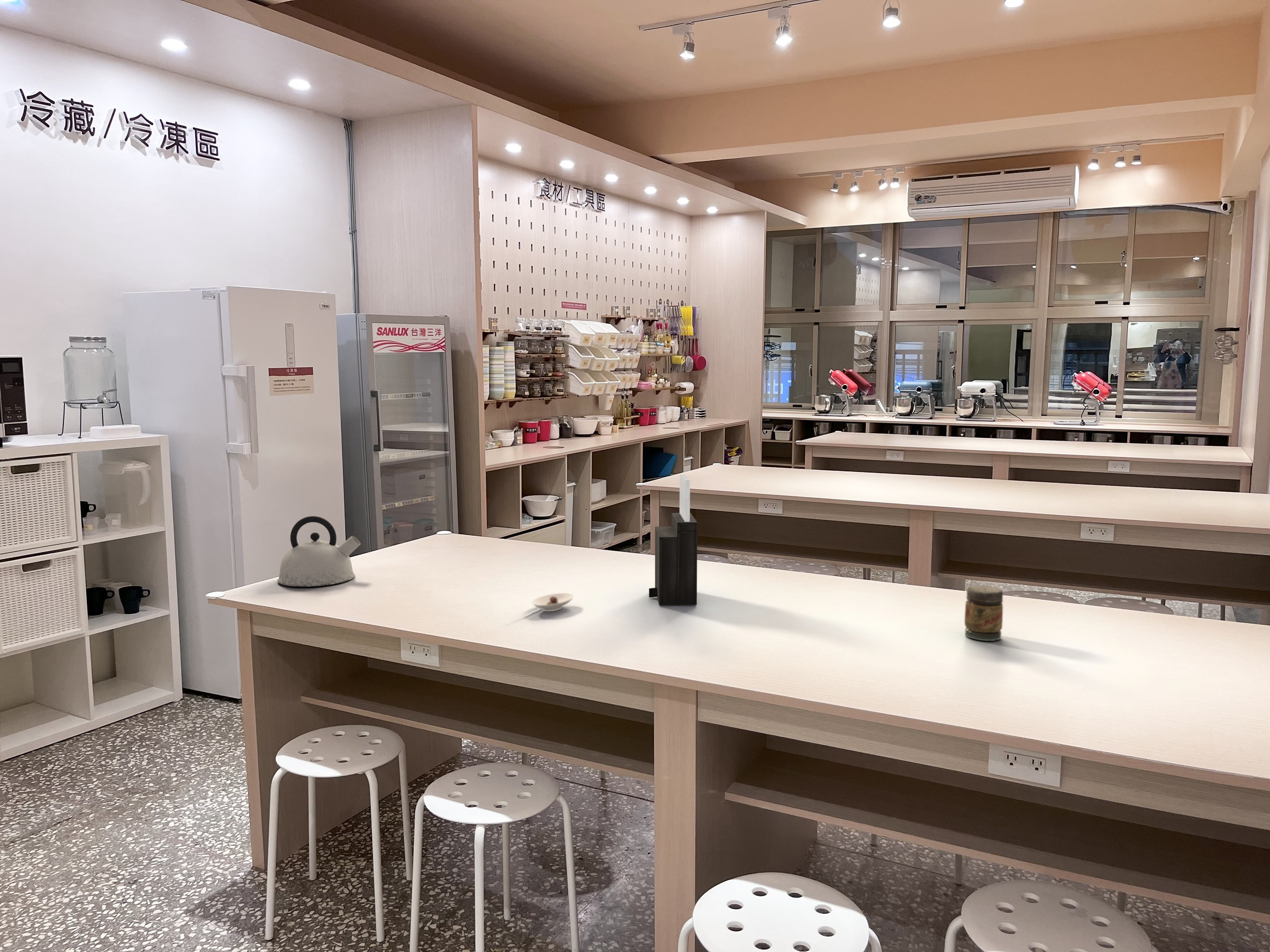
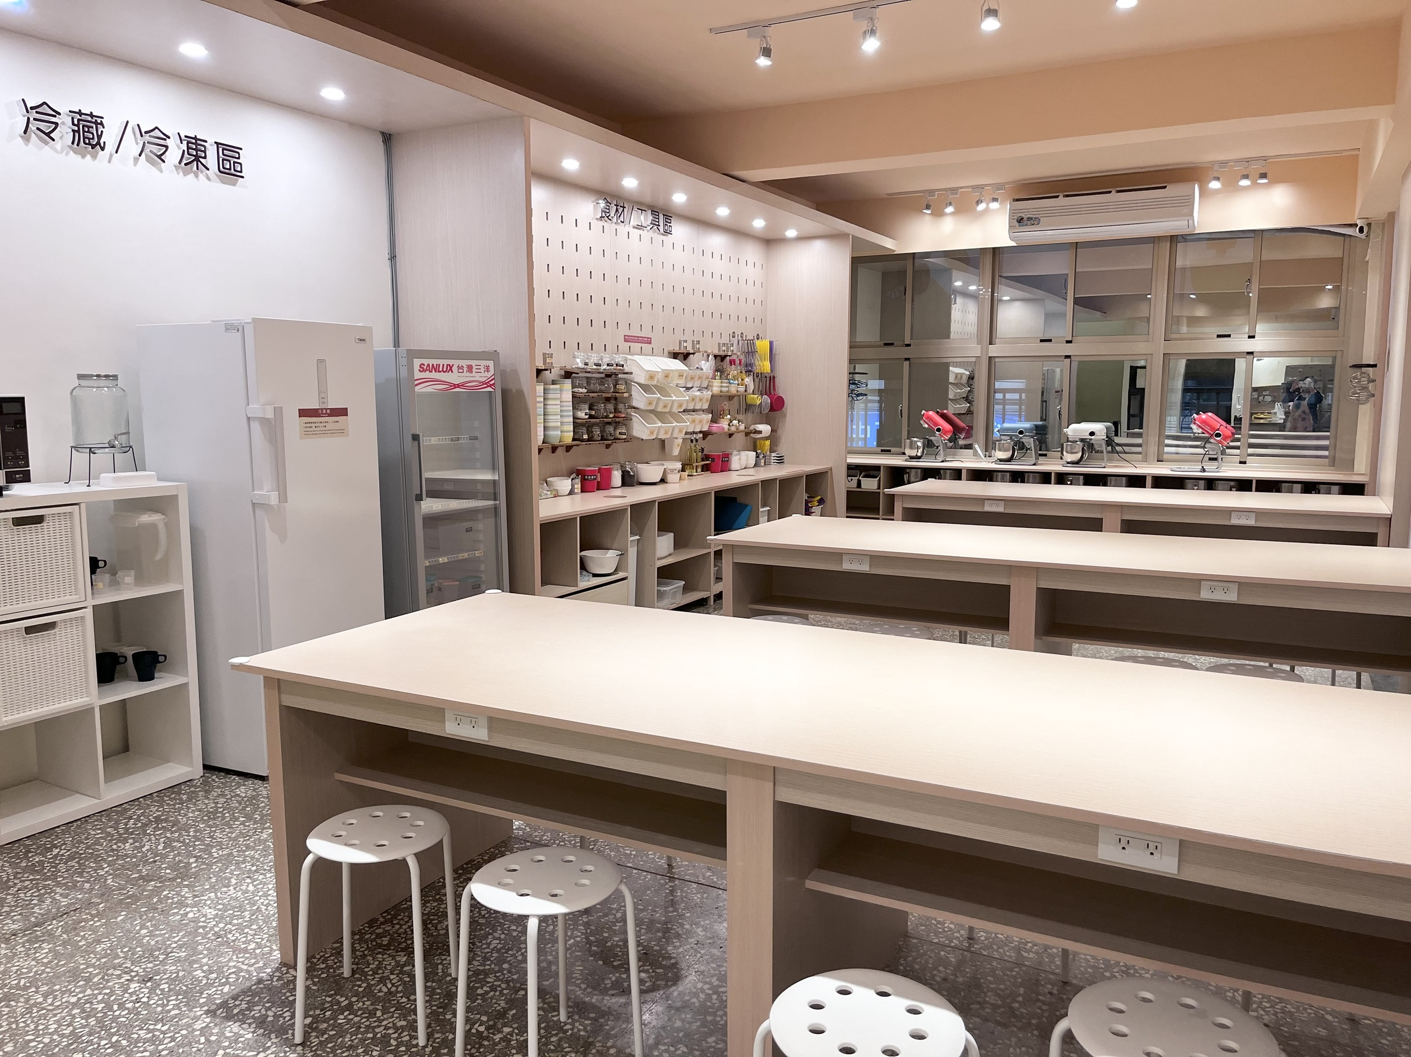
- kettle (319, 547)
- knife block (671, 537)
- jar (984, 612)
- saucer (553, 602)
